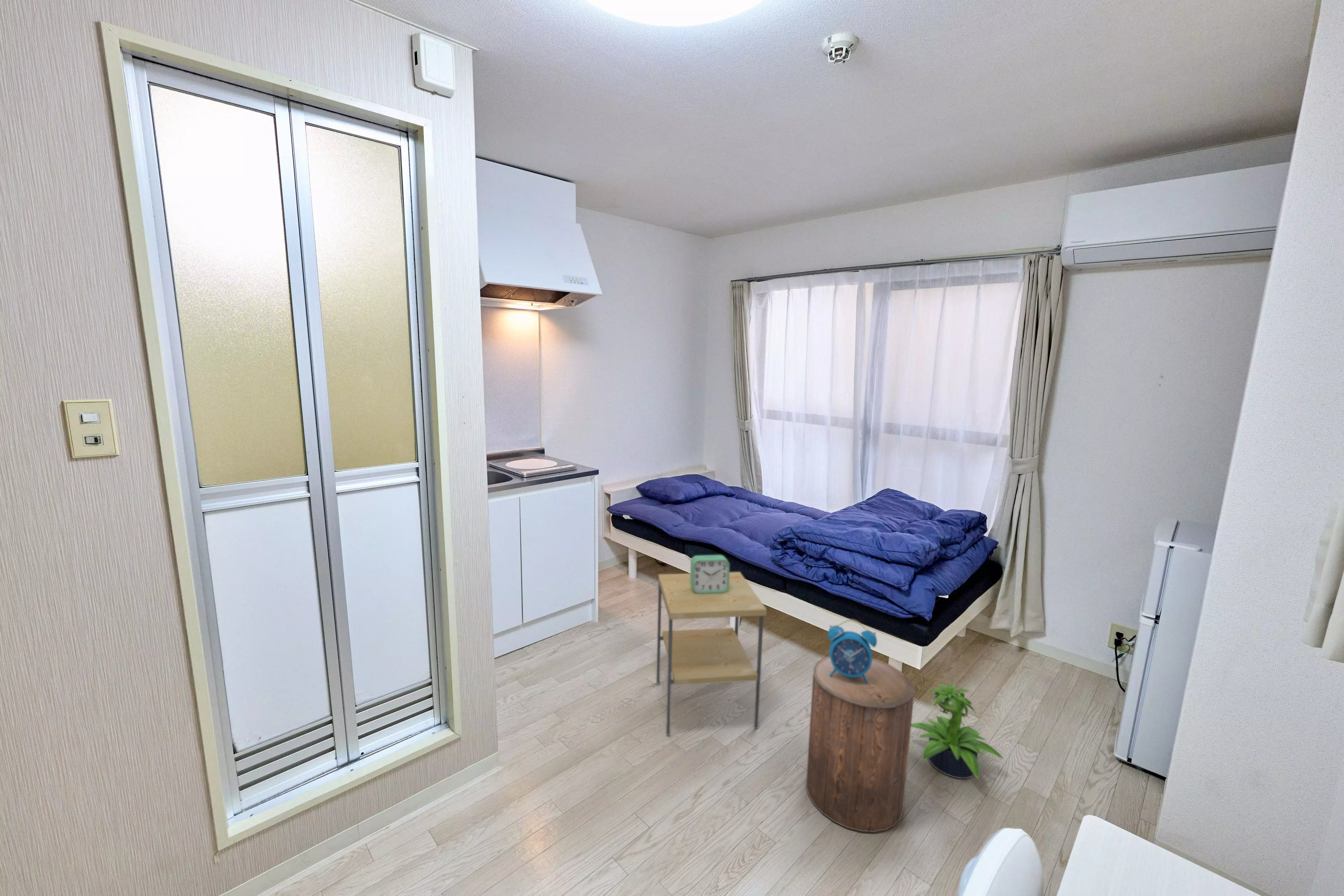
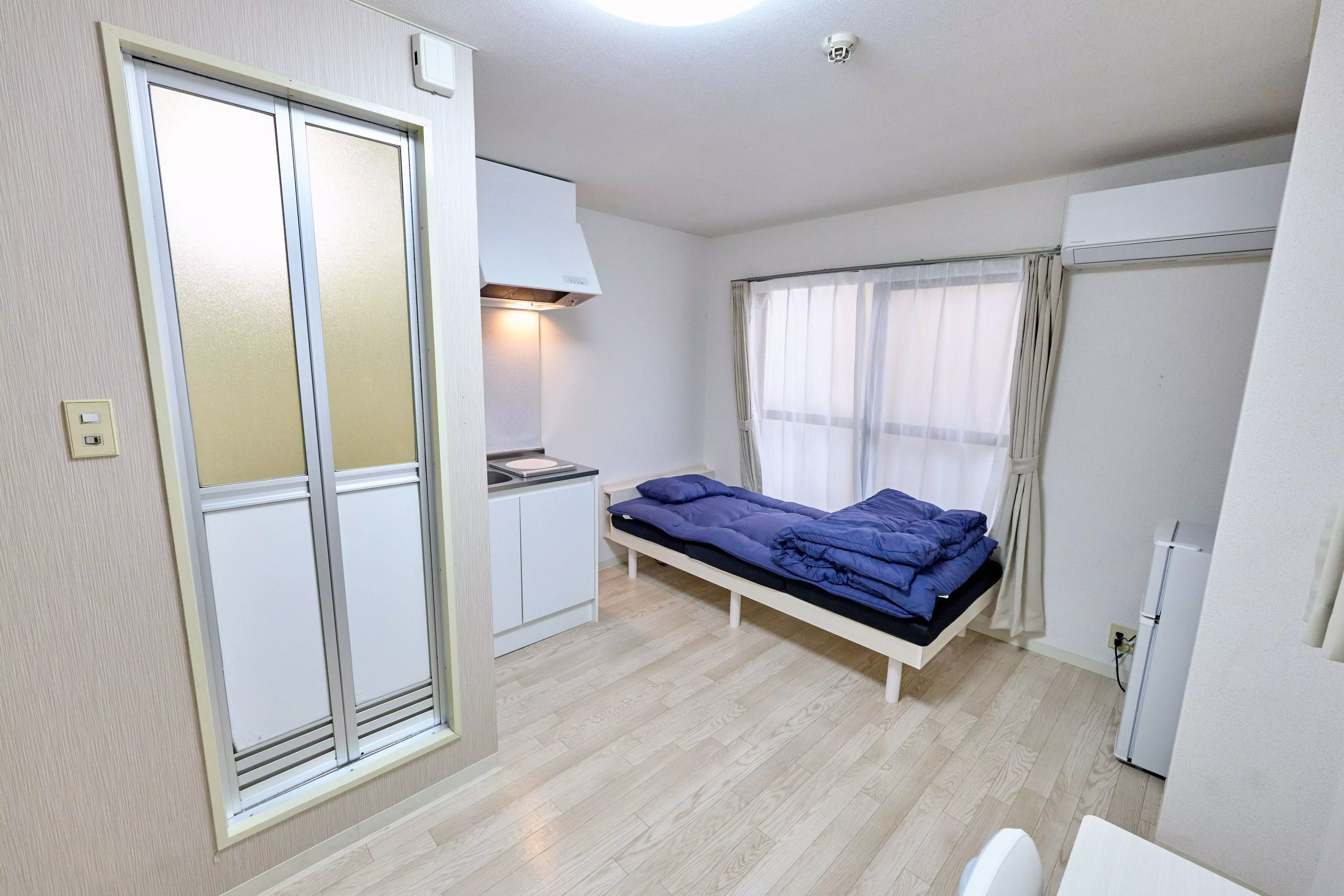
- stool (857, 737)
- alarm clock (851, 649)
- side table (707, 649)
- alarm clock (709, 573)
- potted plant (954, 723)
